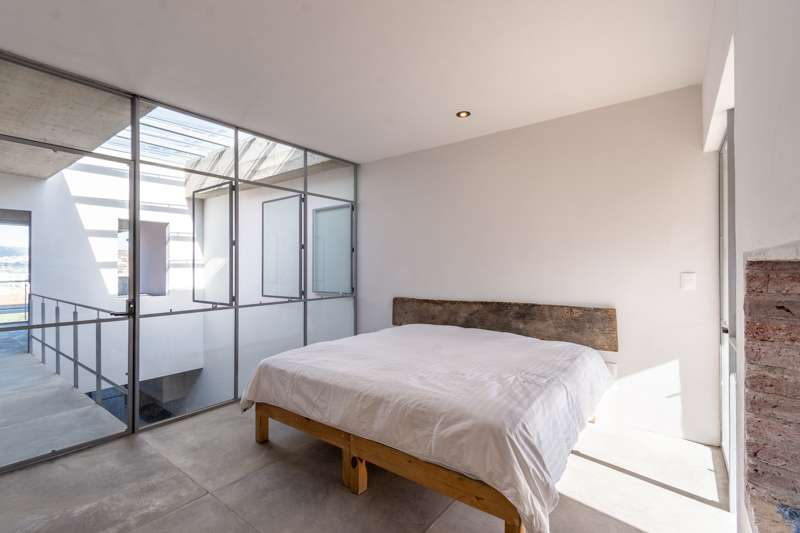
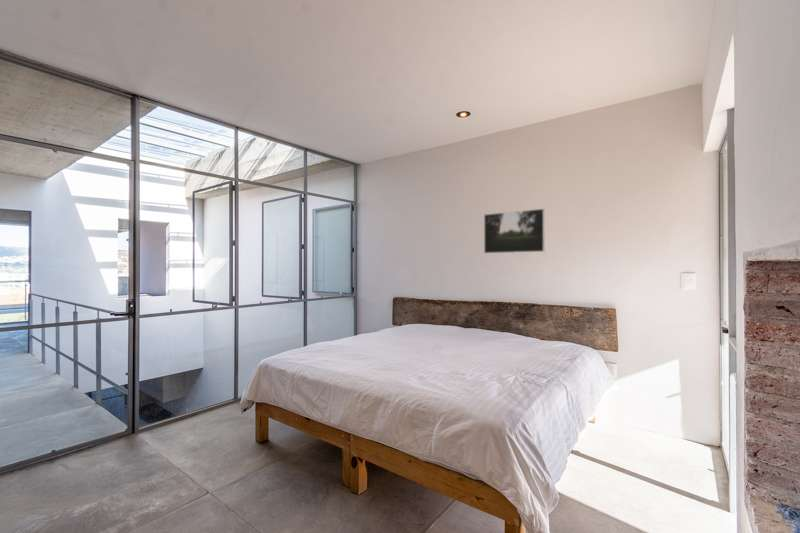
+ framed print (512, 232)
